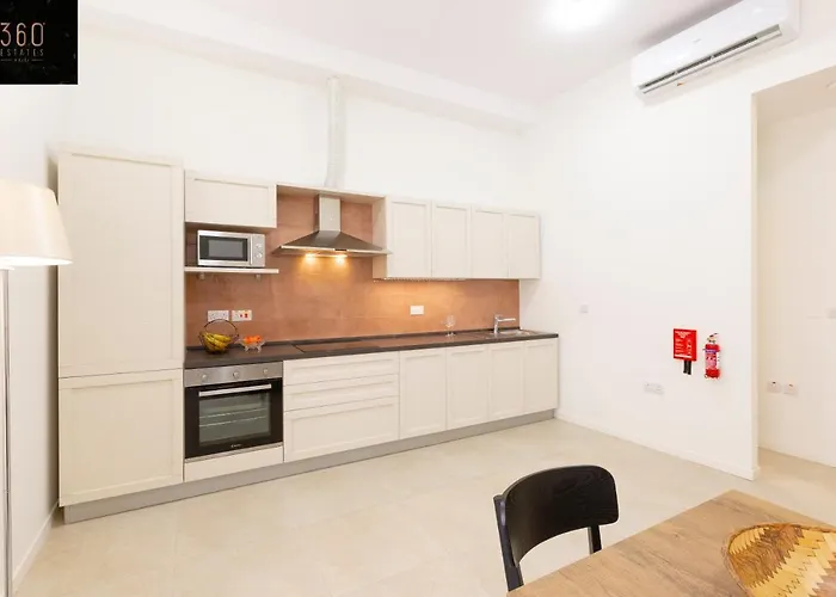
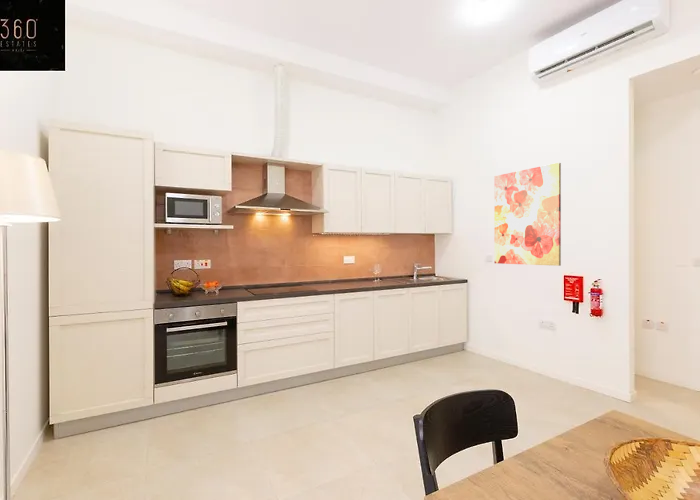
+ wall art (524, 217)
